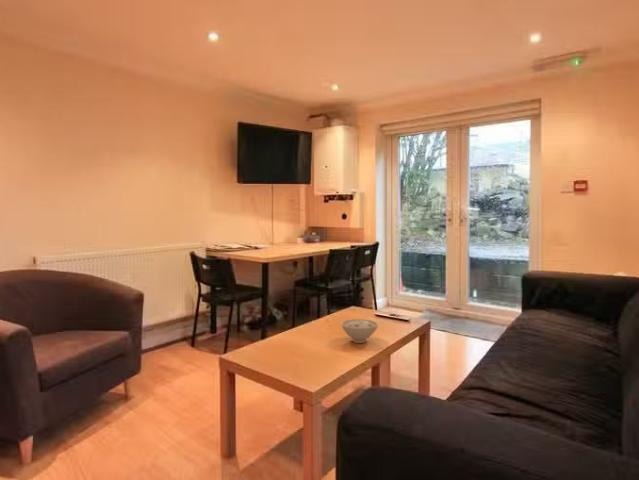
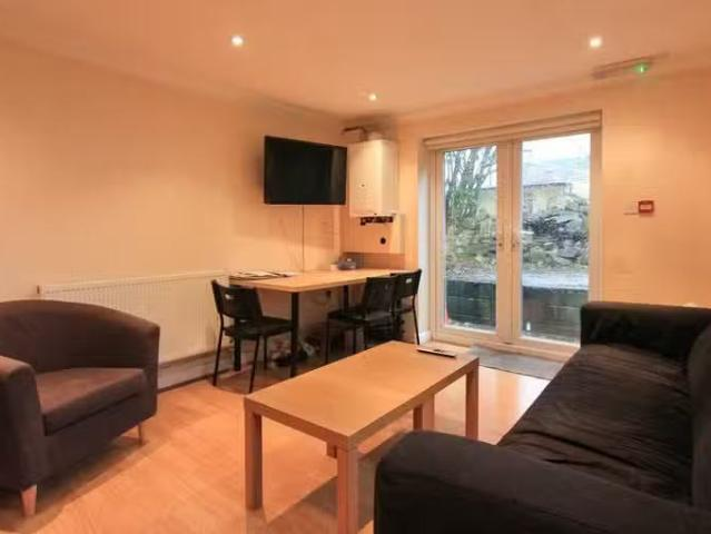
- bowl (359, 331)
